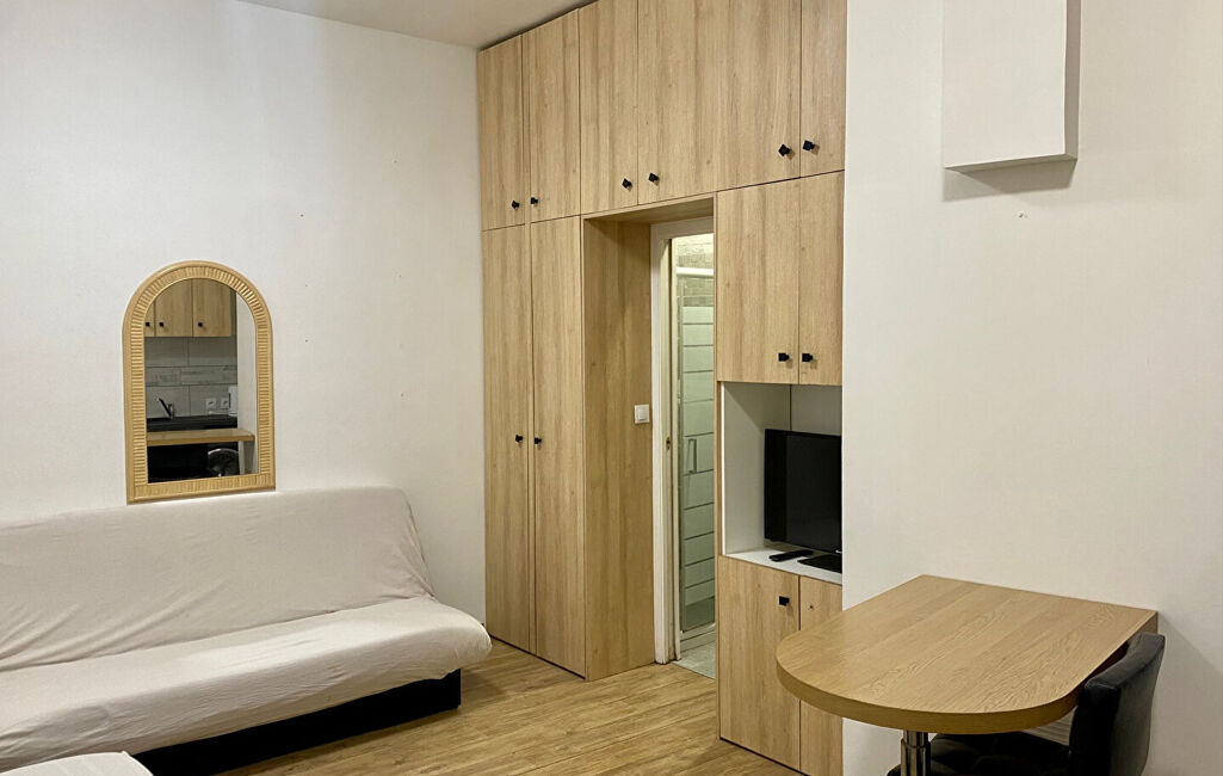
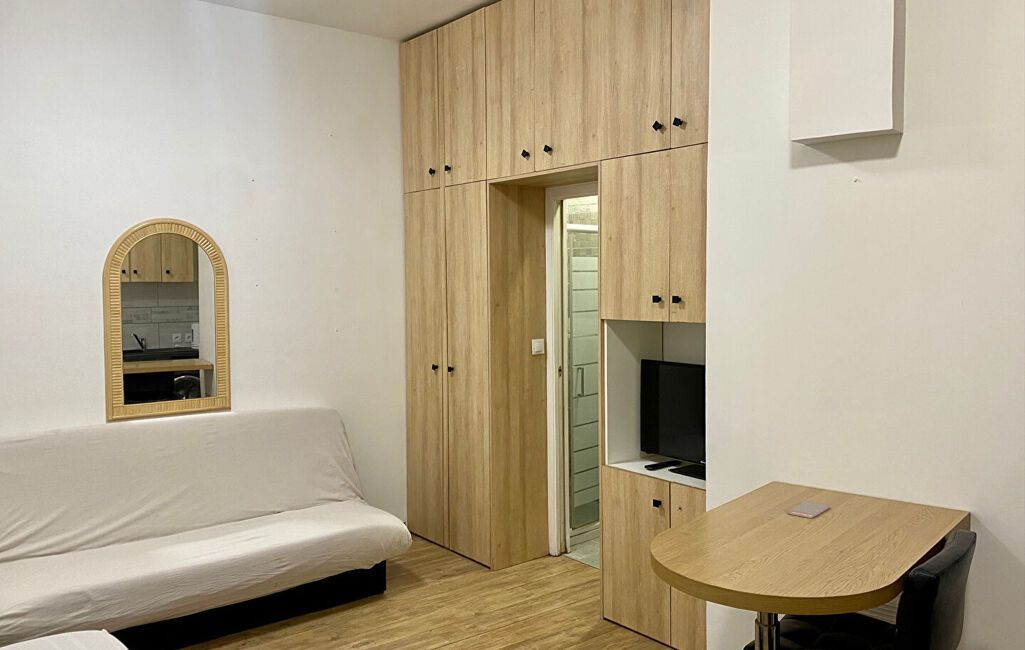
+ smartphone (809, 509)
